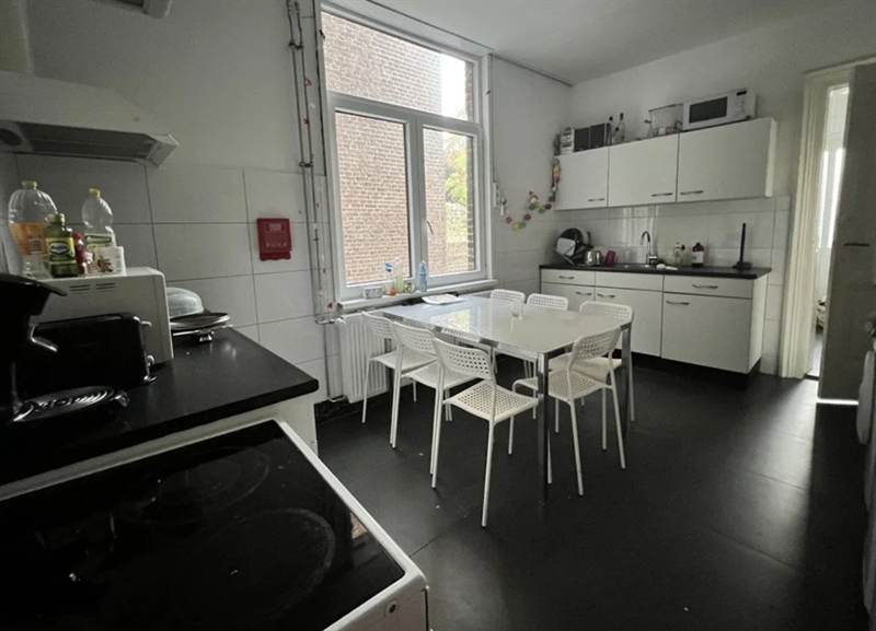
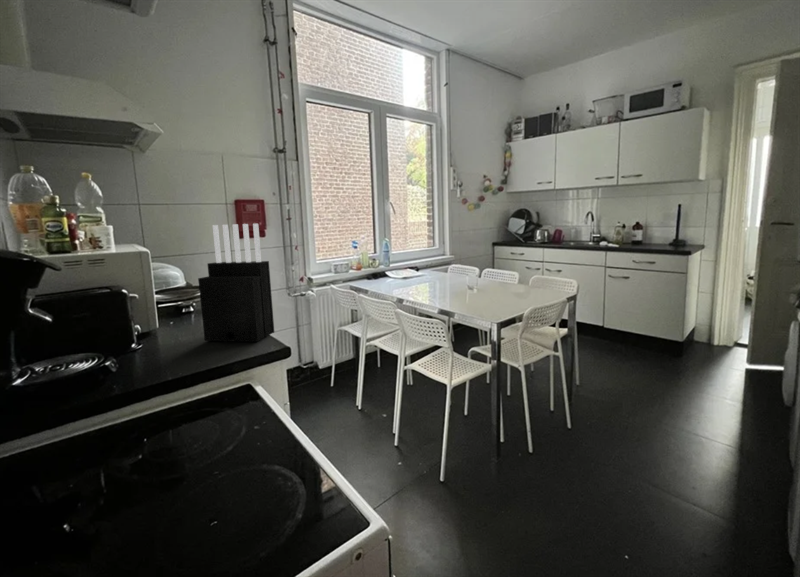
+ knife block (233, 282)
